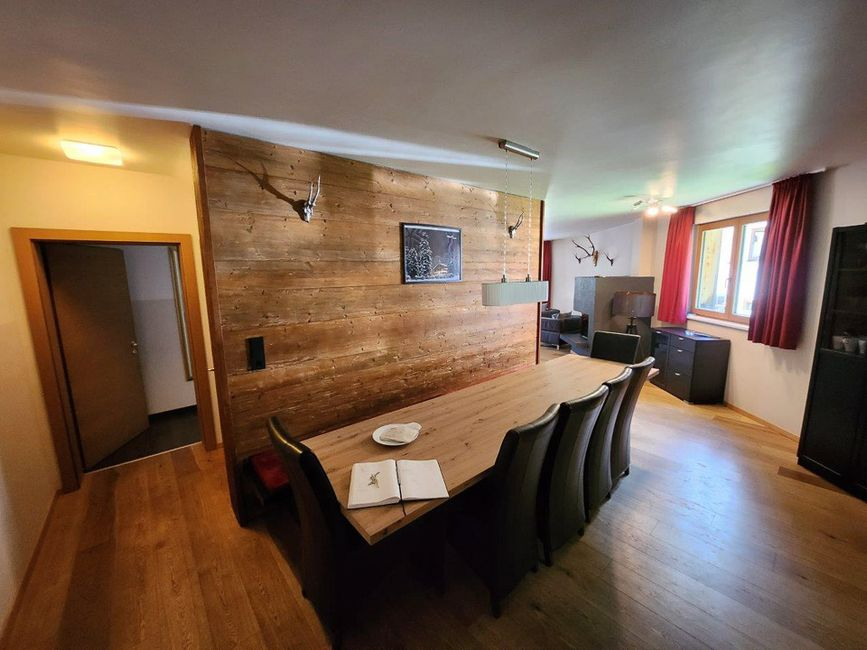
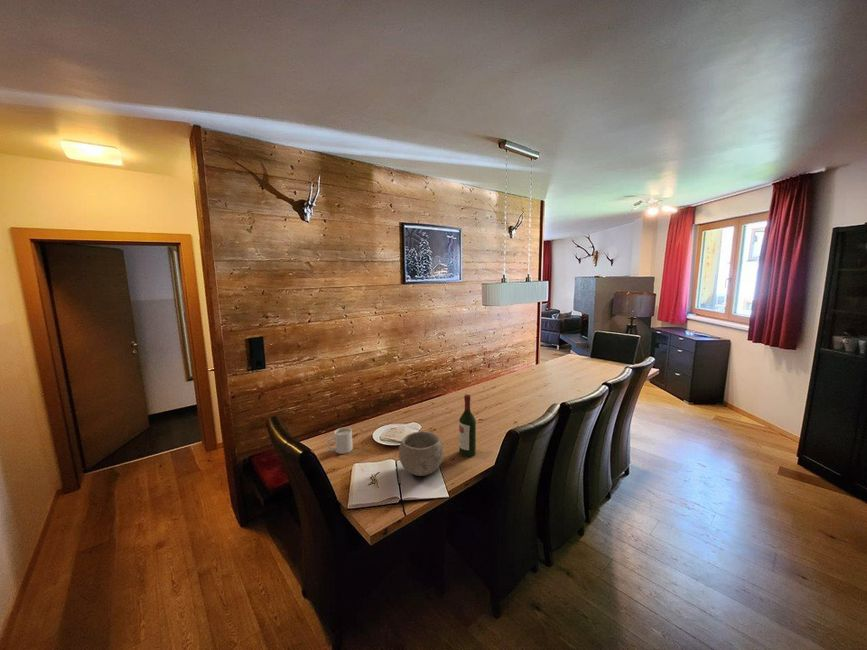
+ wine bottle (467, 424)
+ bowl (421, 455)
+ mug (339, 441)
